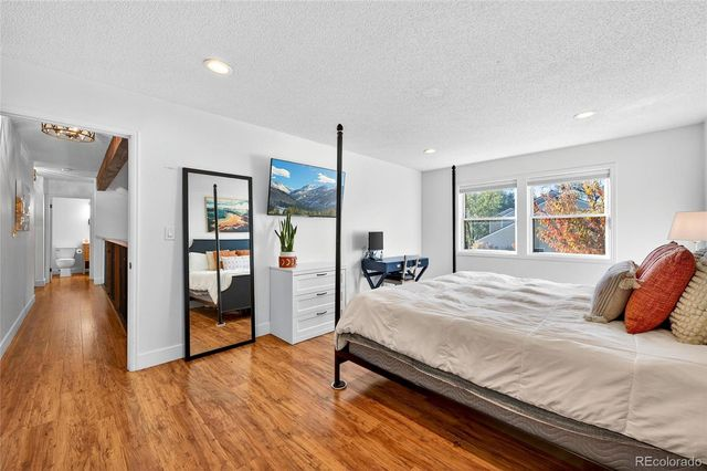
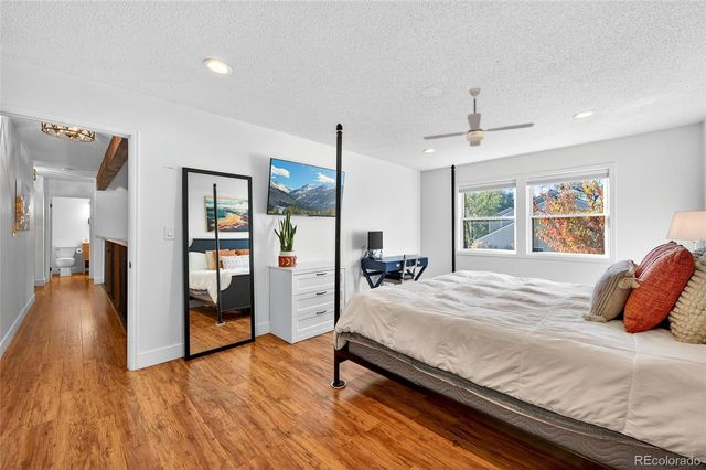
+ ceiling fan (474, 115)
